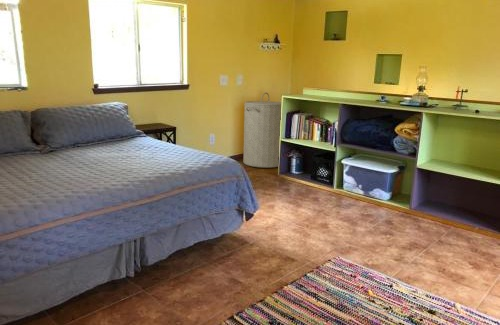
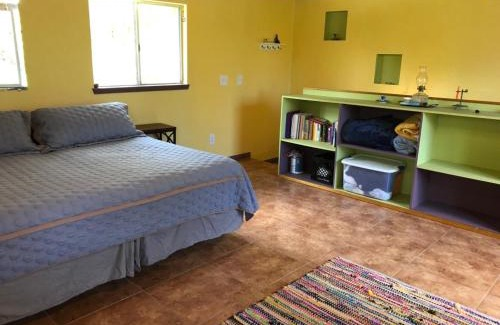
- laundry hamper (264, 128)
